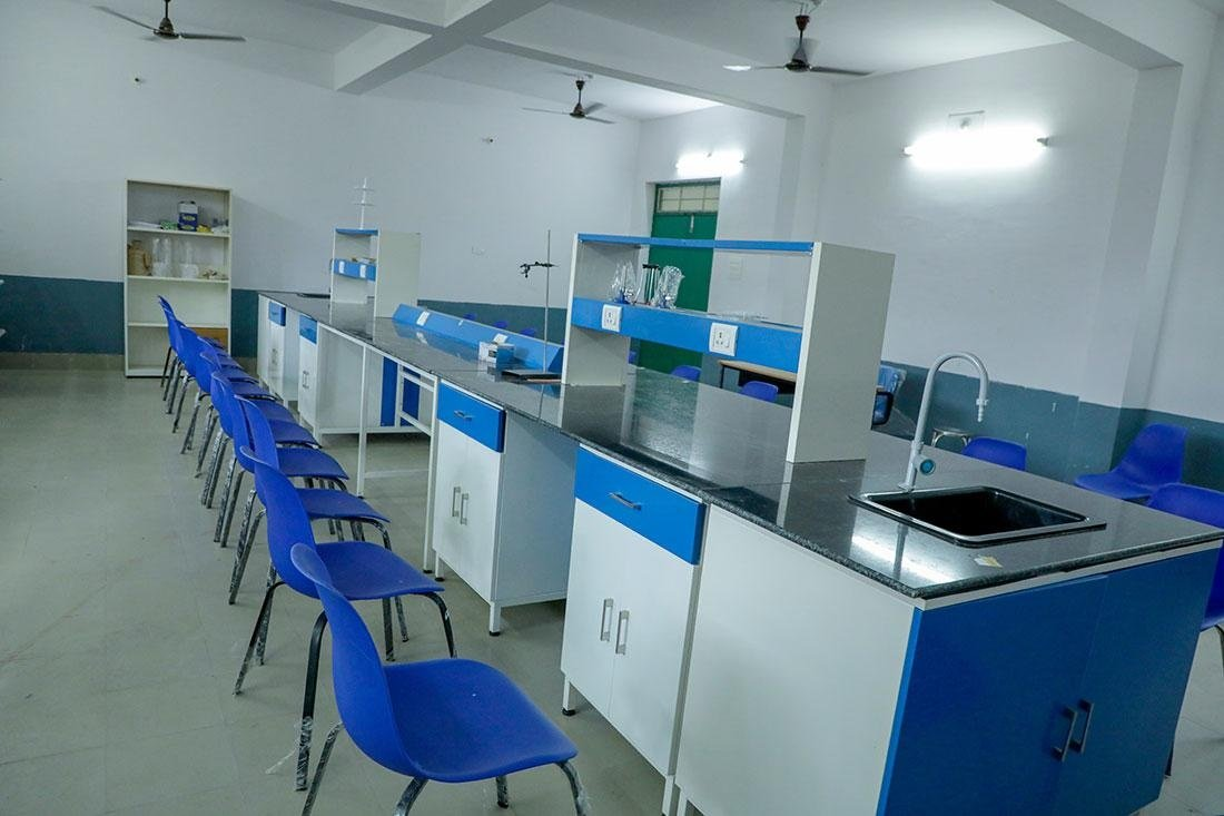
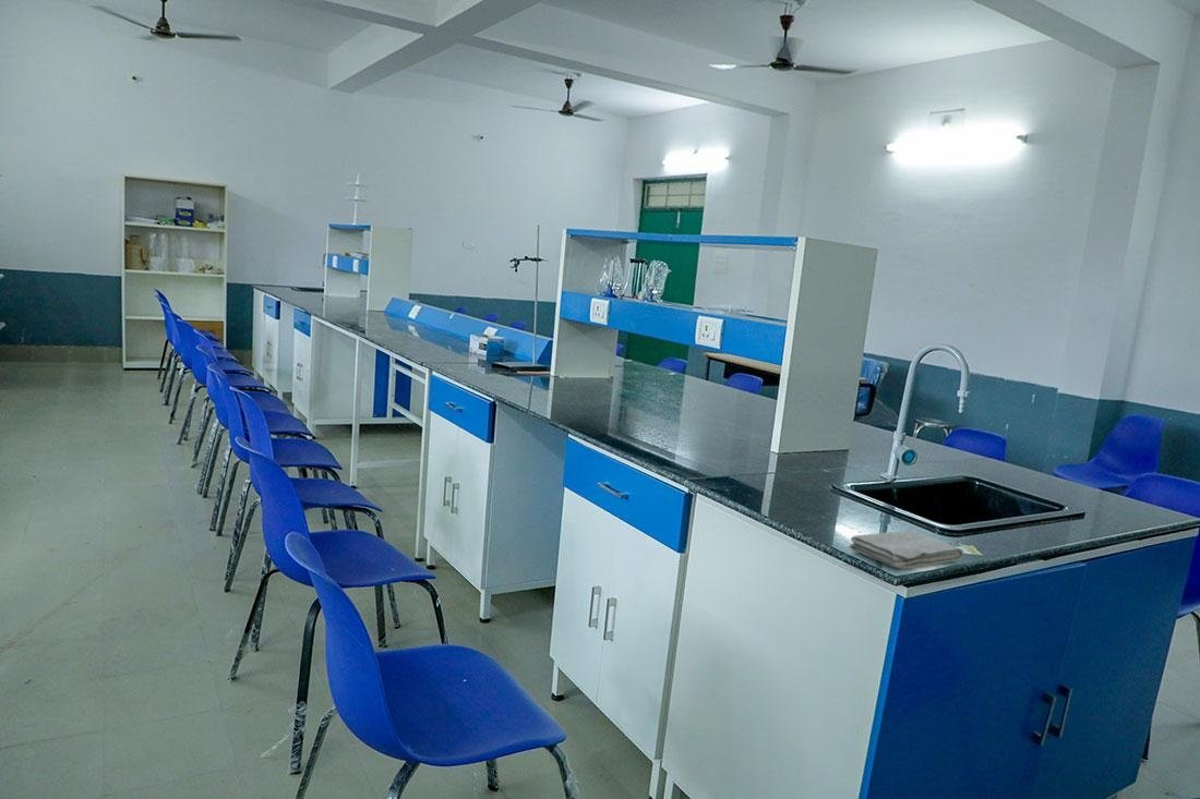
+ washcloth (904, 547)
